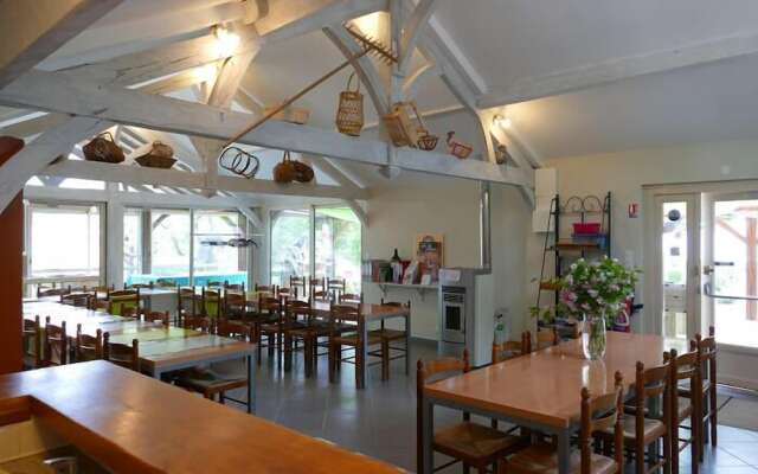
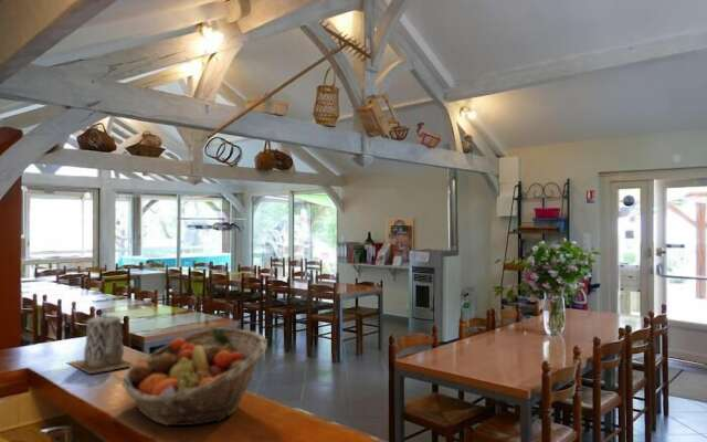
+ teapot (101, 336)
+ fruit basket (196, 371)
